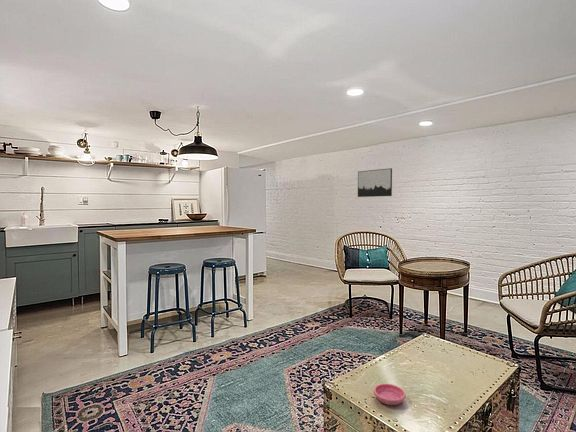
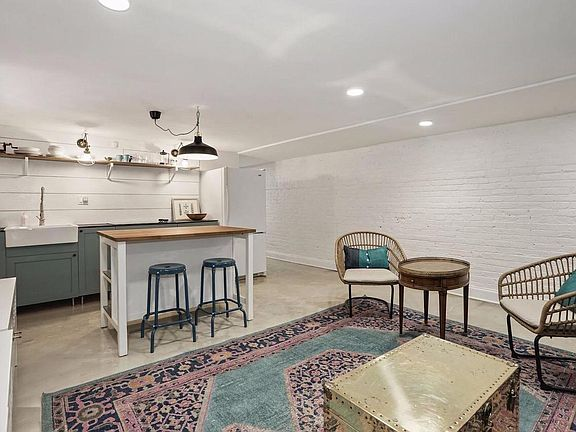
- saucer (389, 395)
- wall art (374, 183)
